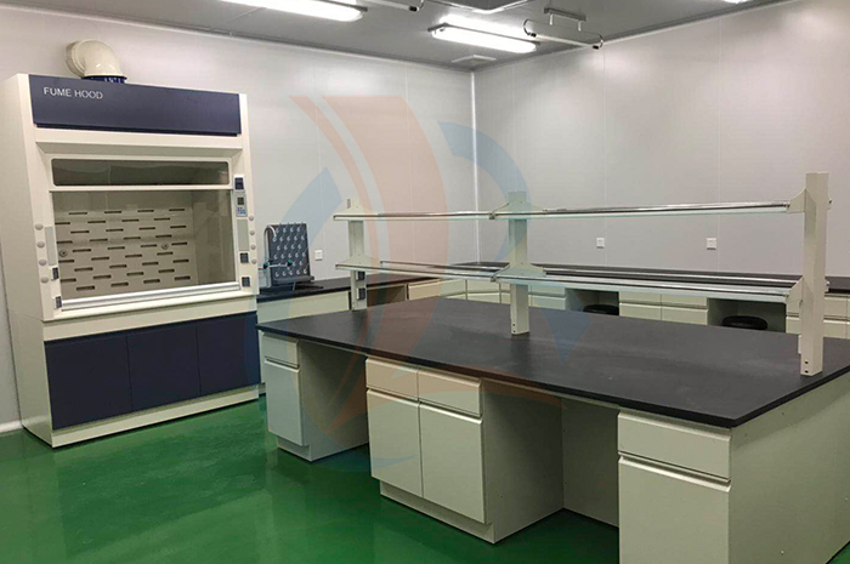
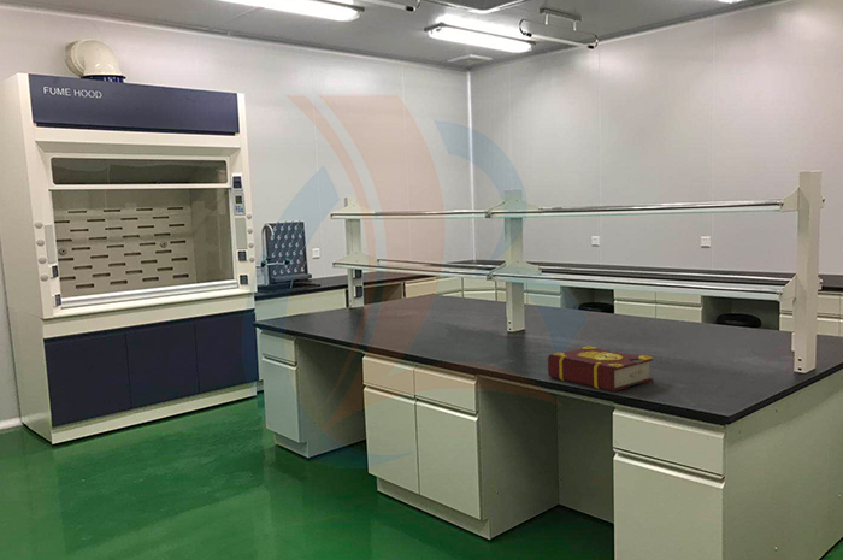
+ book (600, 367)
